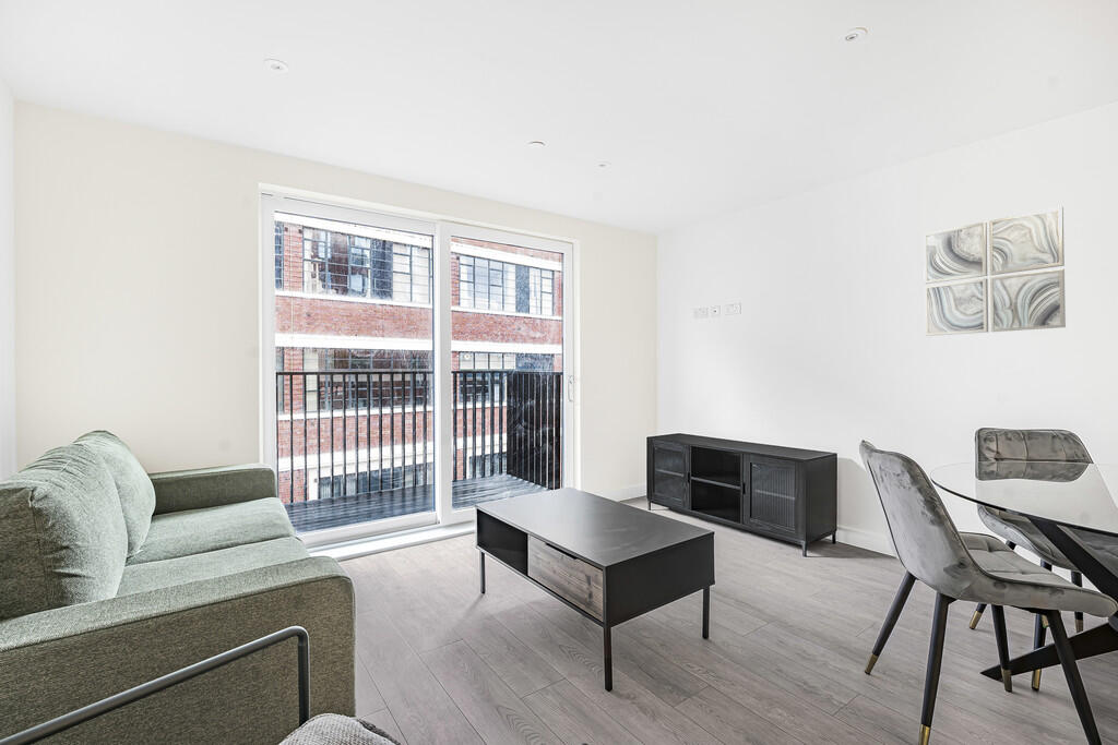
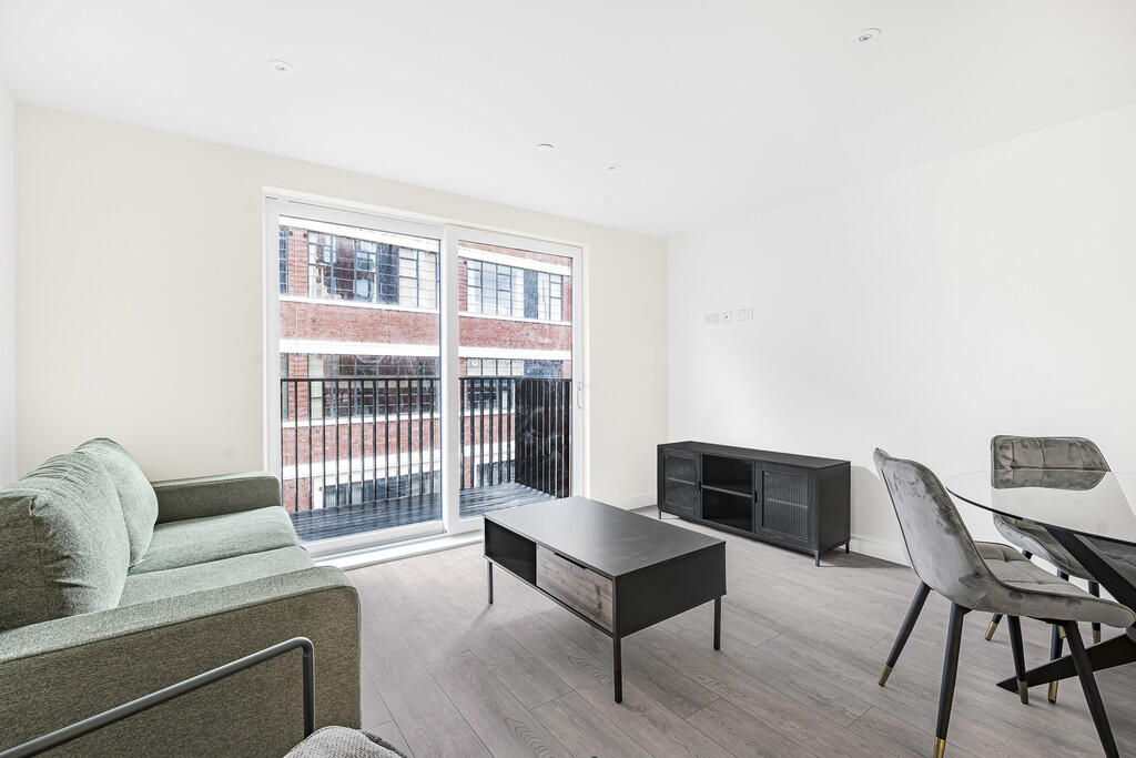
- wall art (987, 275)
